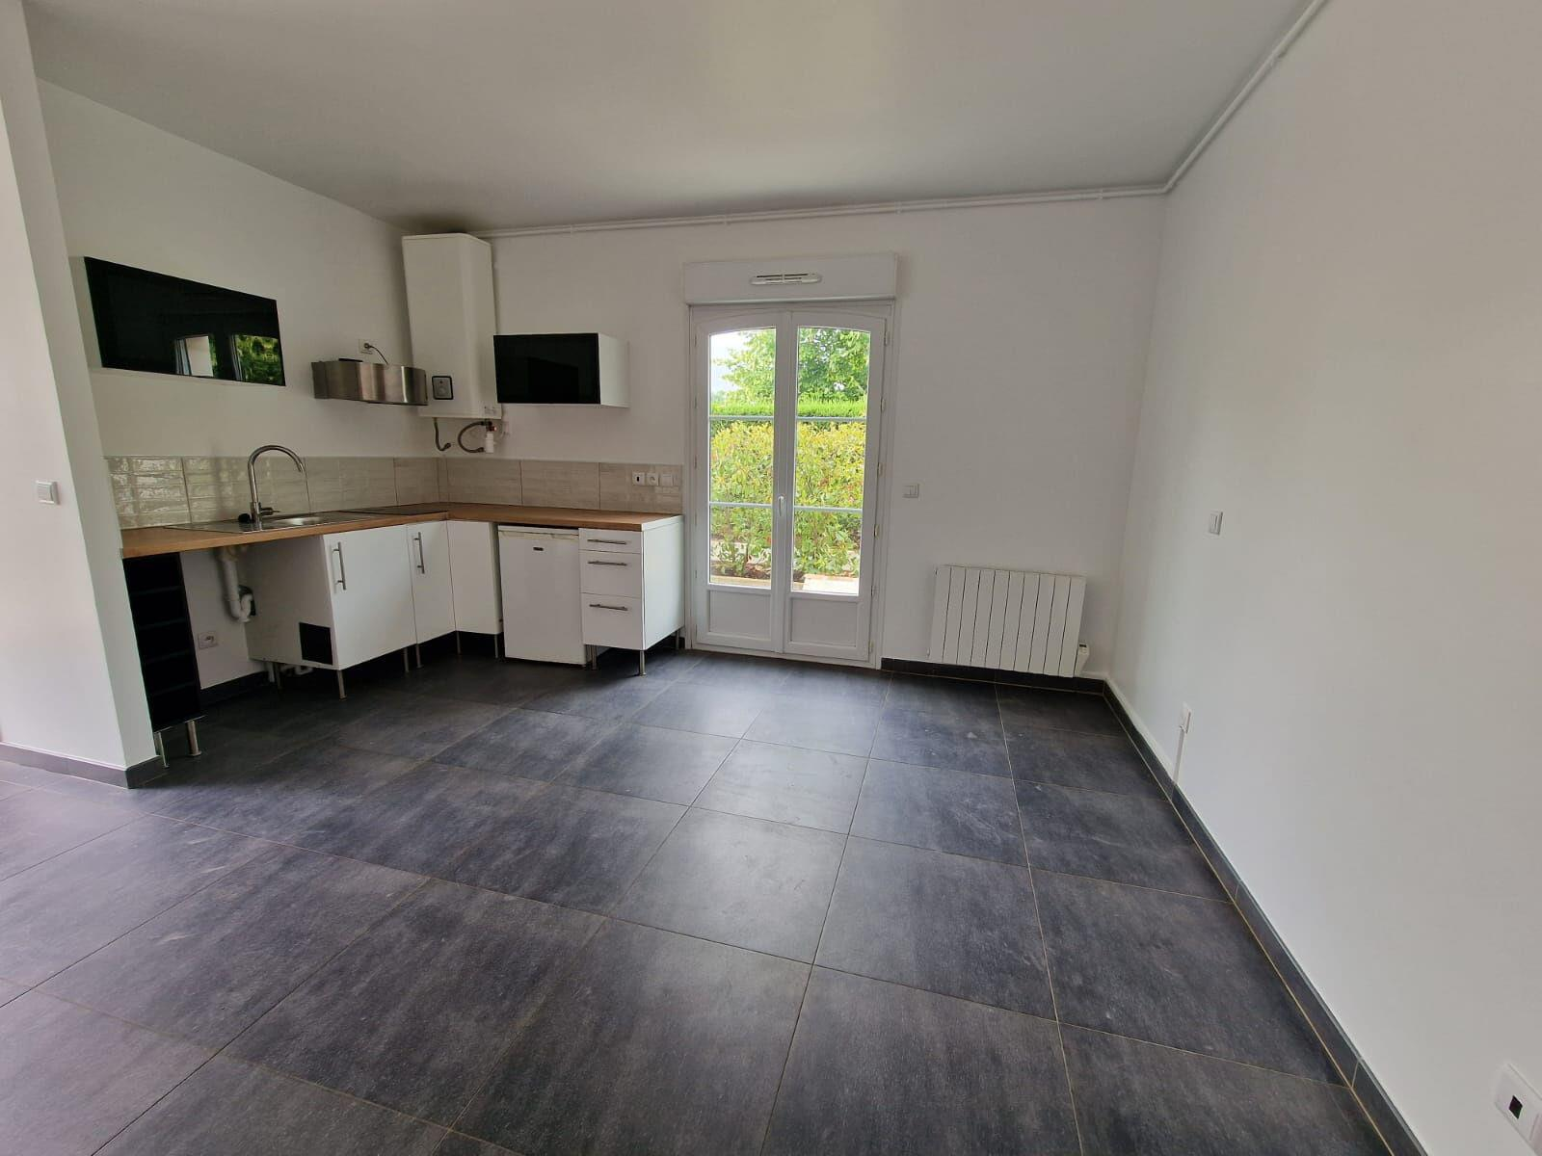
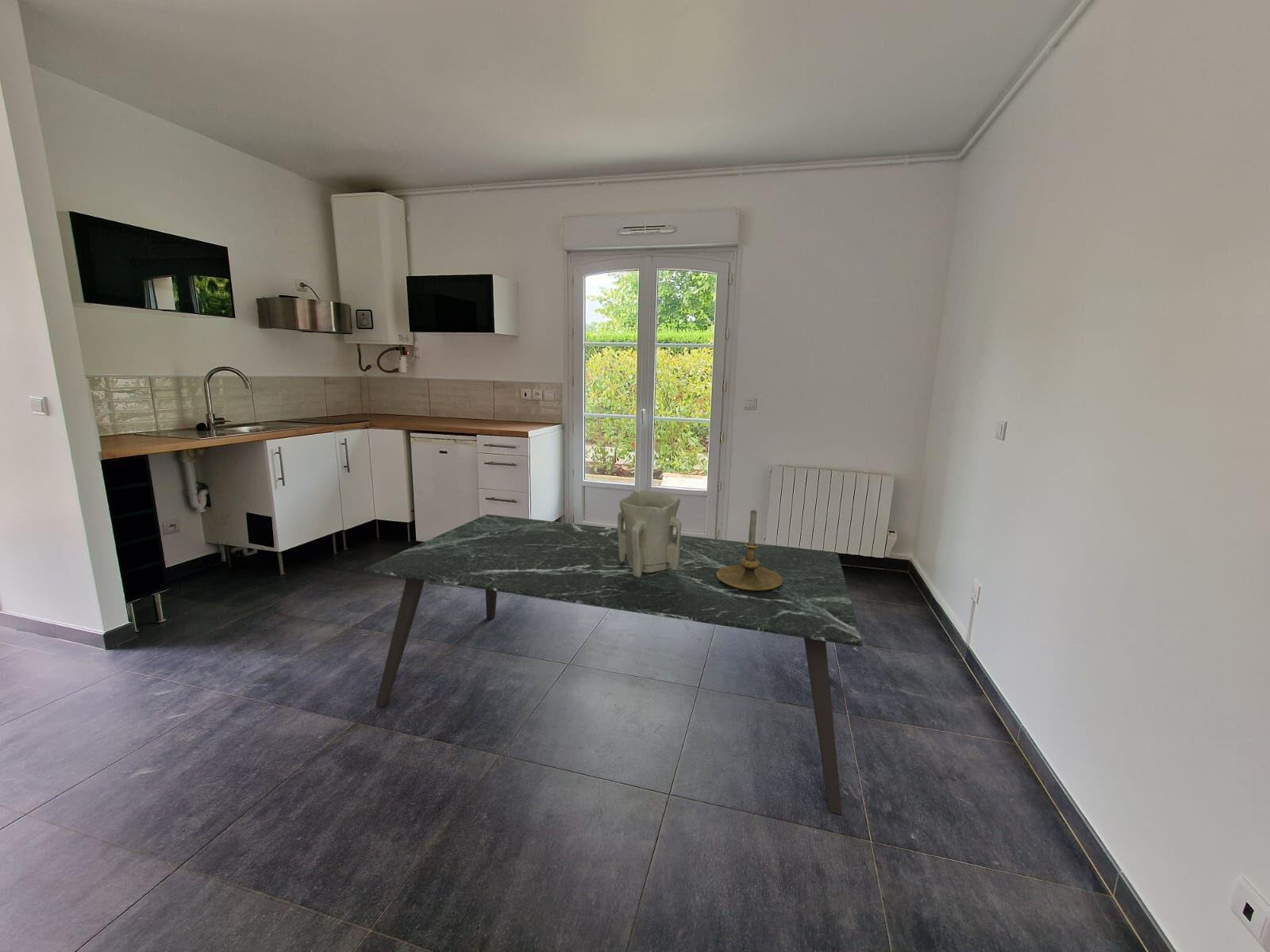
+ vase (648, 532)
+ candle holder (751, 545)
+ dining table (618, 609)
